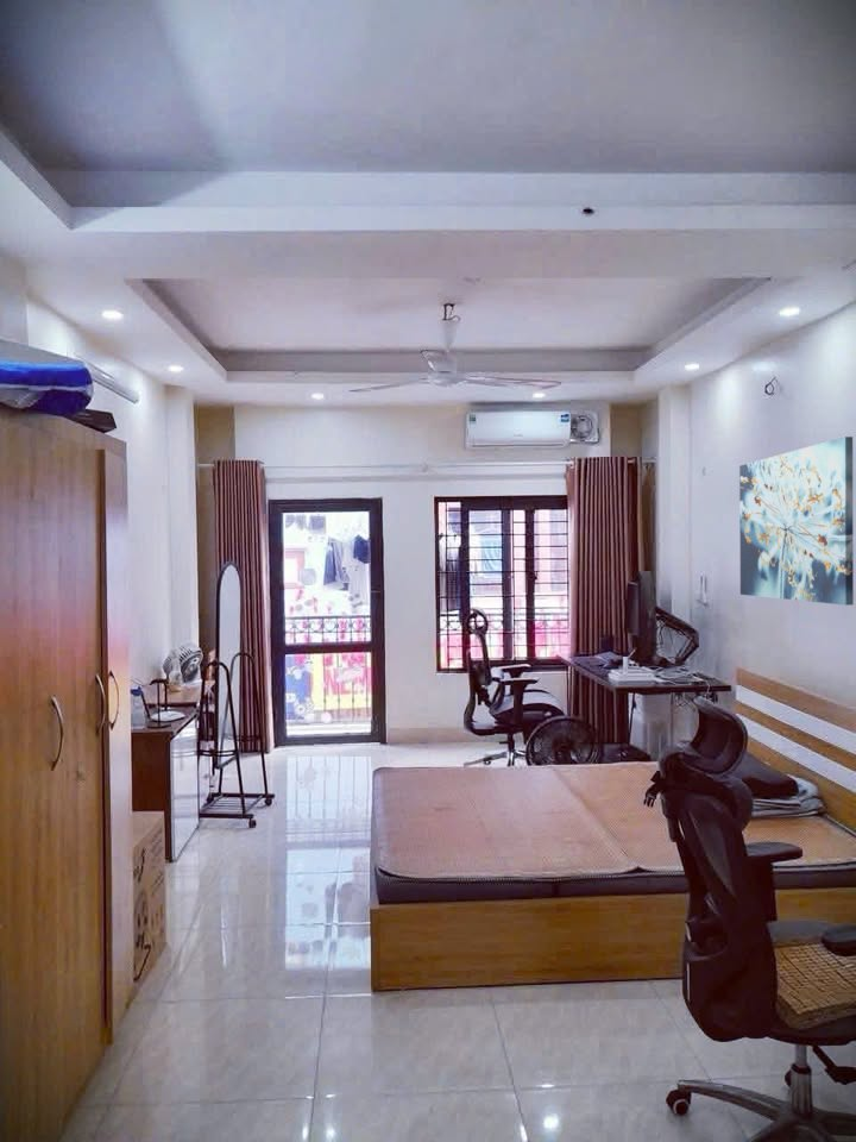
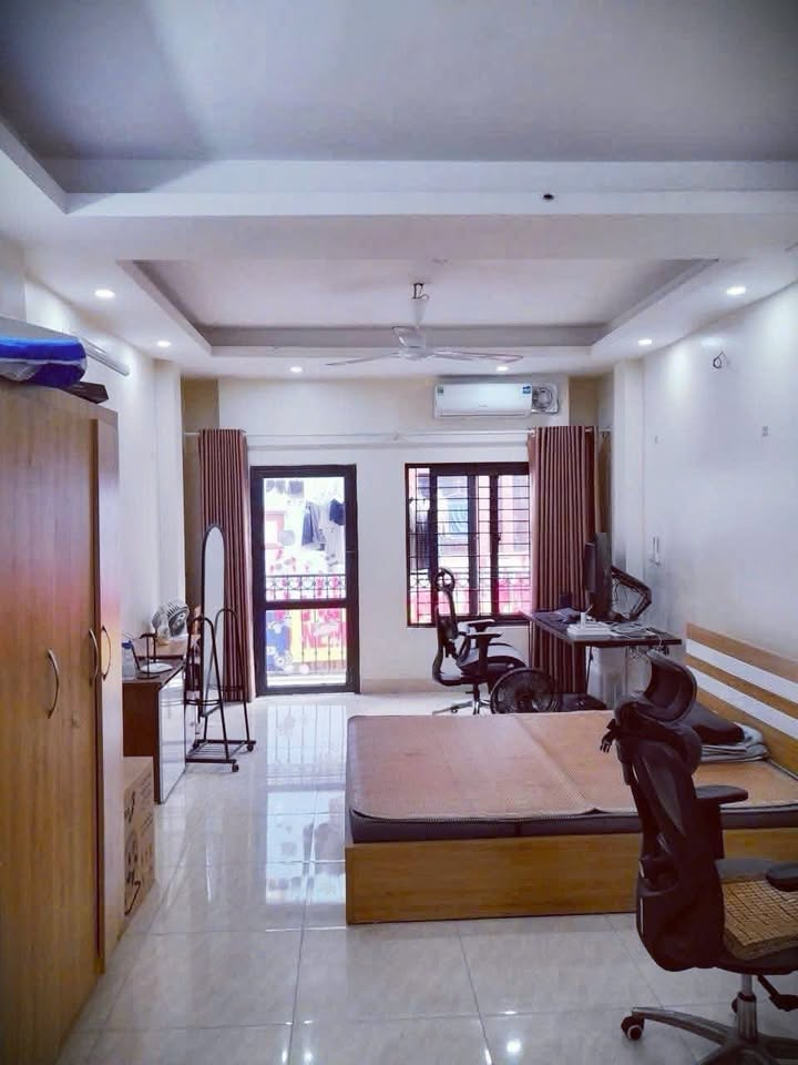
- wall art (788, 526)
